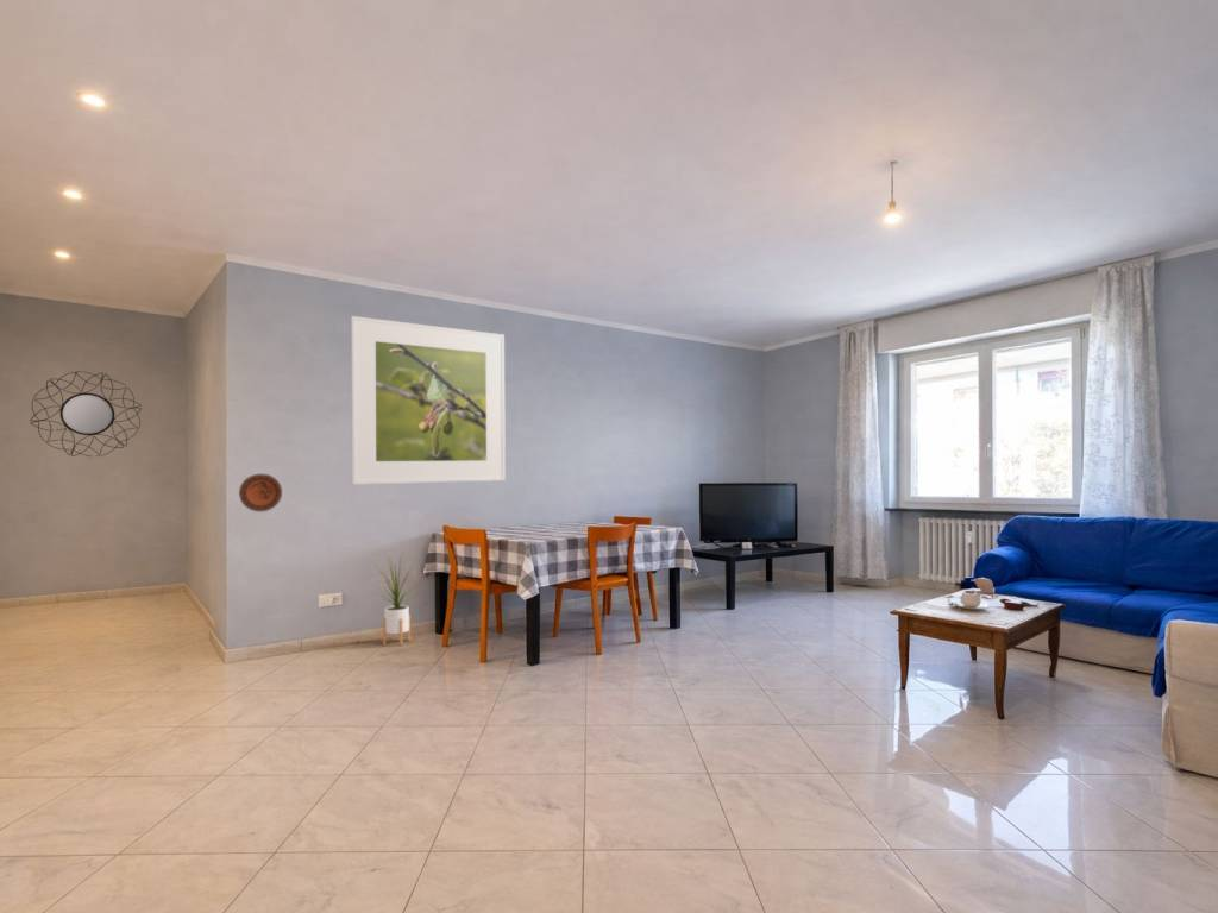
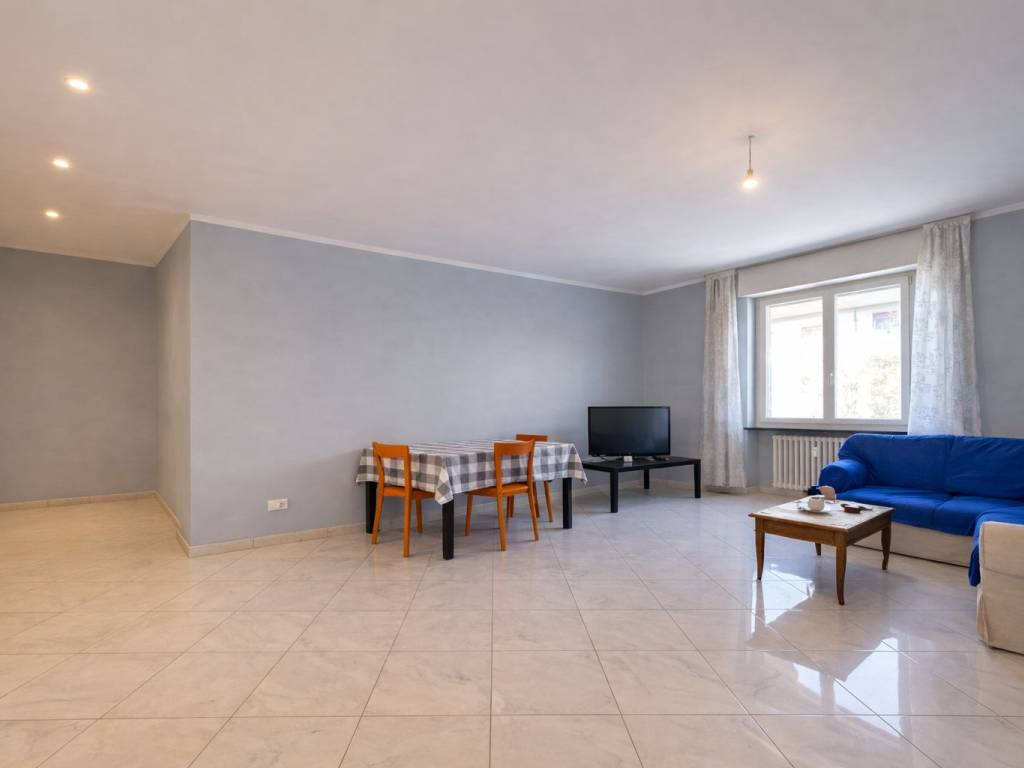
- house plant (396, 597)
- home mirror (88, 414)
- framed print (433, 404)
- decorative plate (260, 492)
